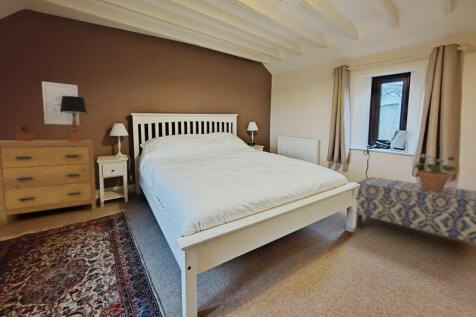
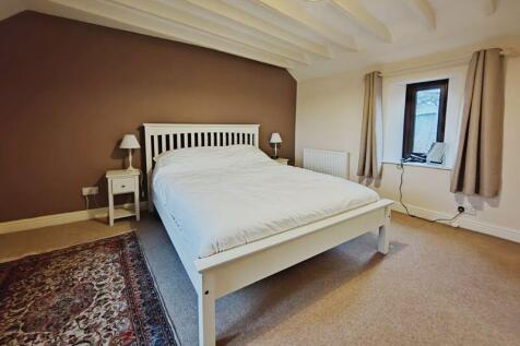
- potted plant (24, 130)
- bench (419, 212)
- wall art (60, 104)
- potted plant (430, 171)
- dresser (51, 176)
- table lamp (74, 119)
